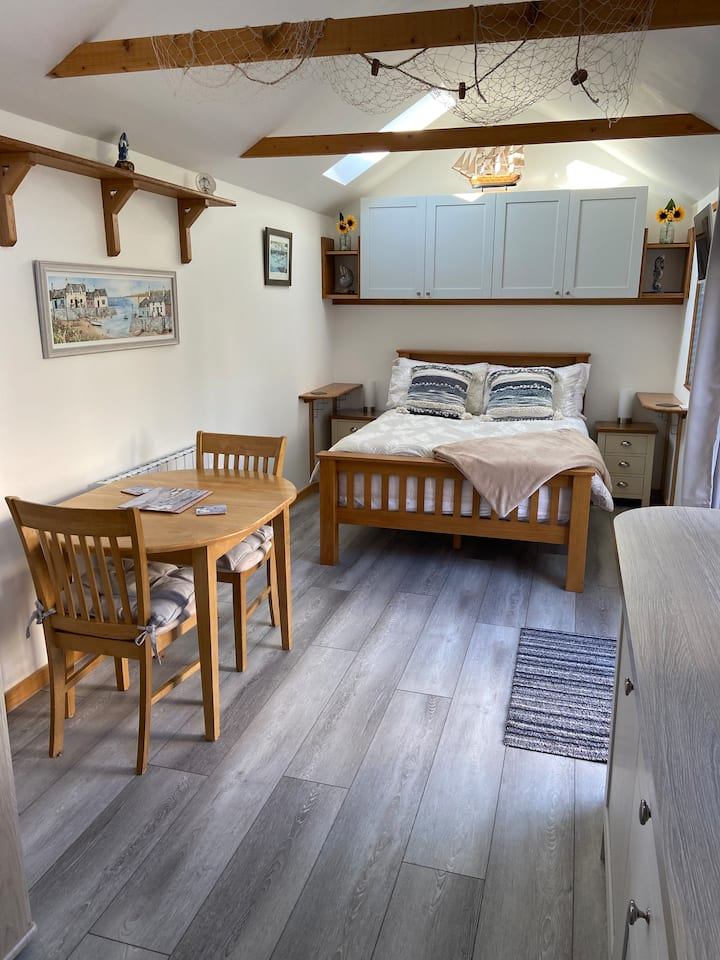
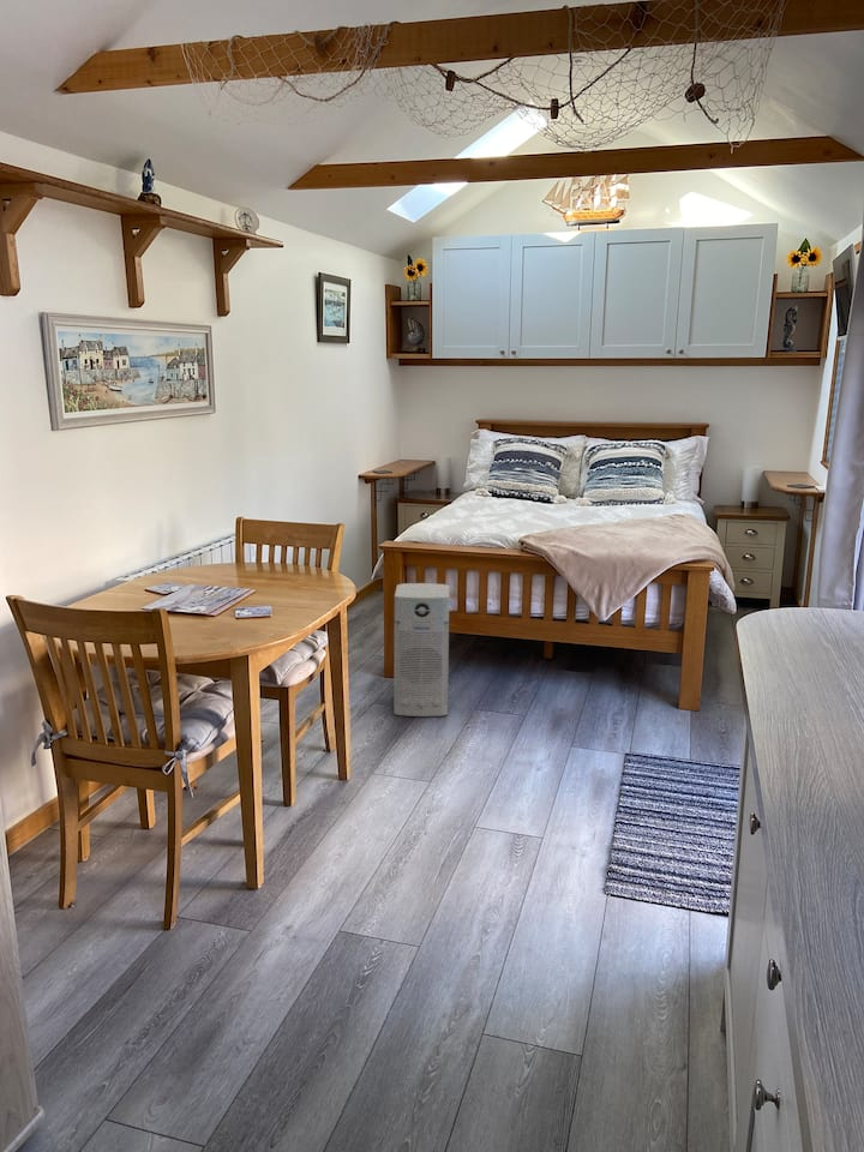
+ air purifier (421, 647)
